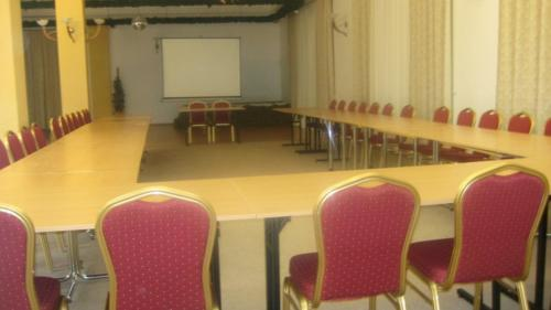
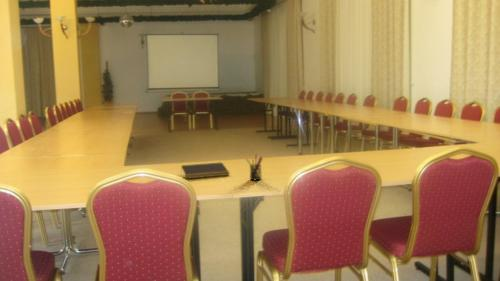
+ pen holder (254, 166)
+ notepad (205, 170)
